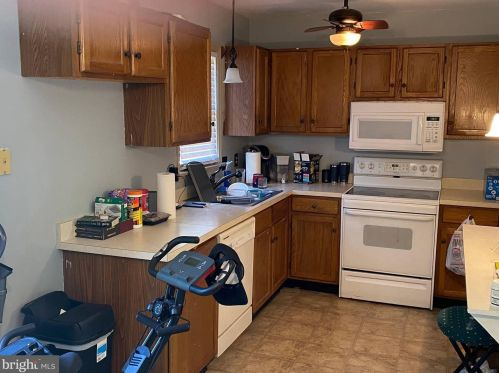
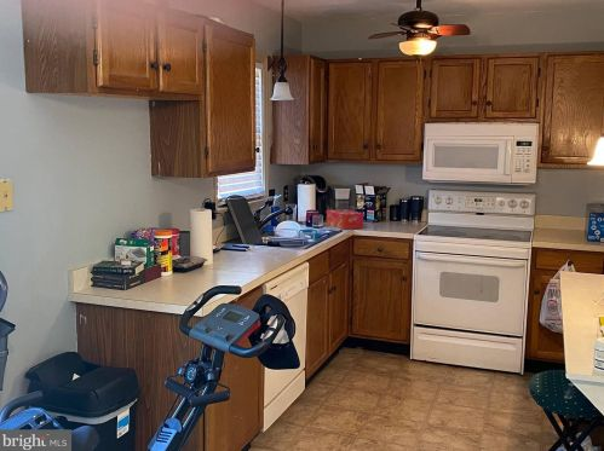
+ tissue box (344, 219)
